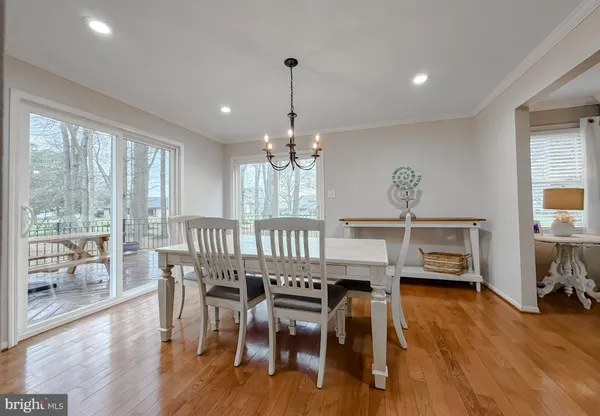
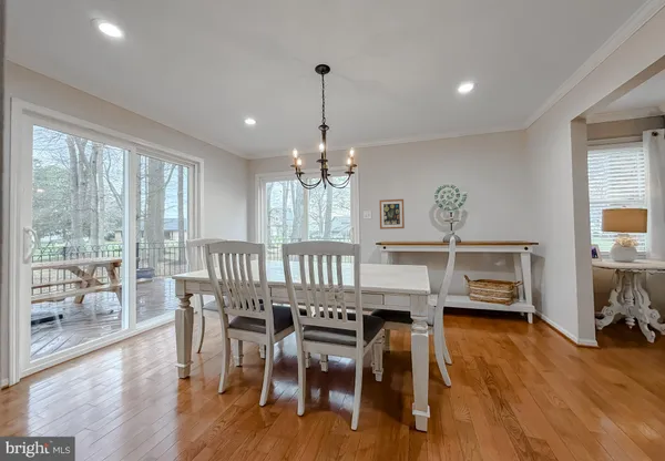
+ wall art (391, 214)
